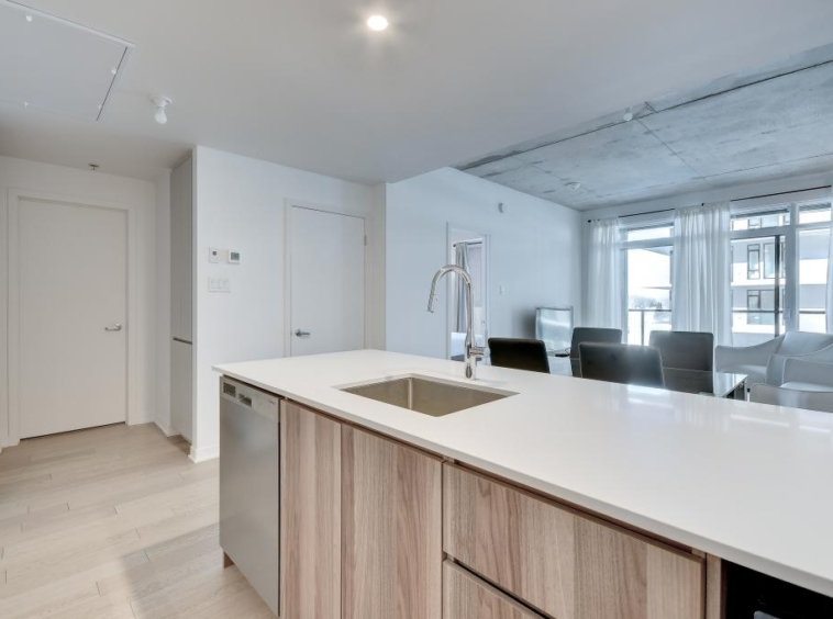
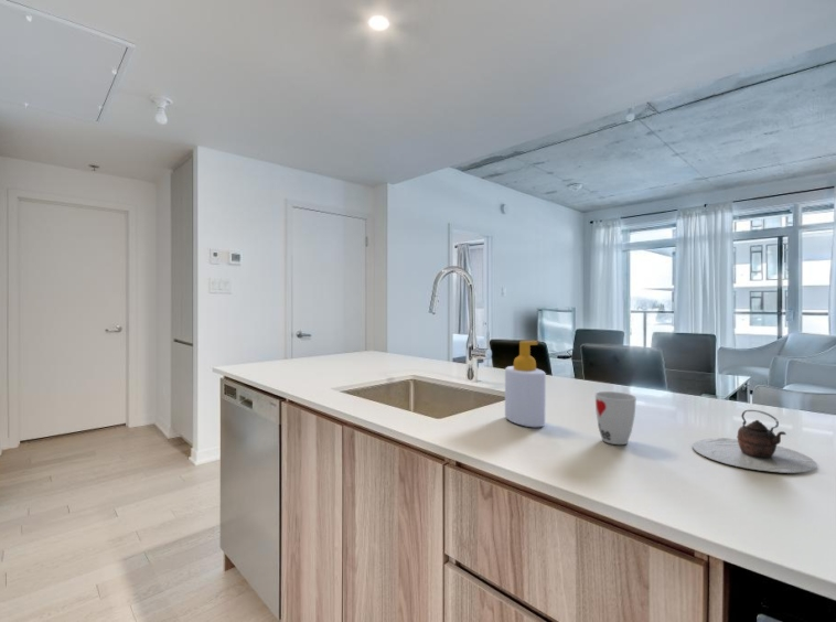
+ teapot (750, 431)
+ cup (614, 418)
+ soap bottle (524, 380)
